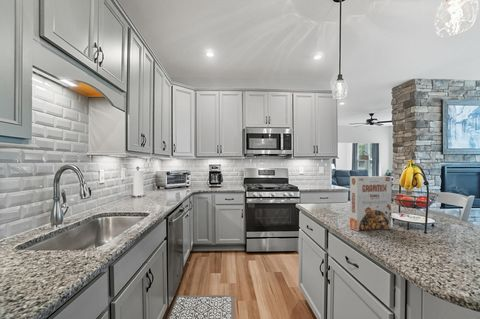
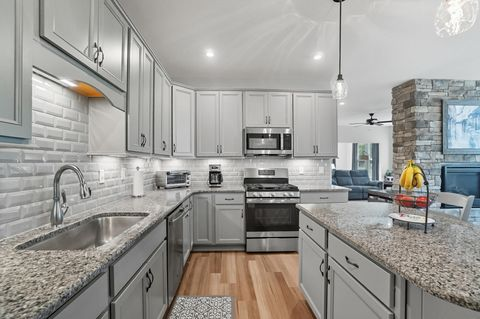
- cereal box (370, 202)
